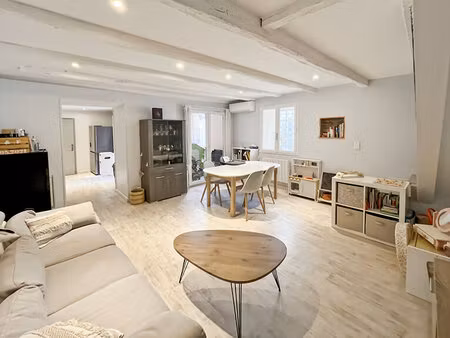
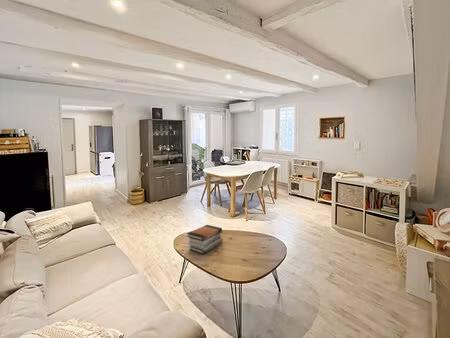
+ book stack (205, 238)
